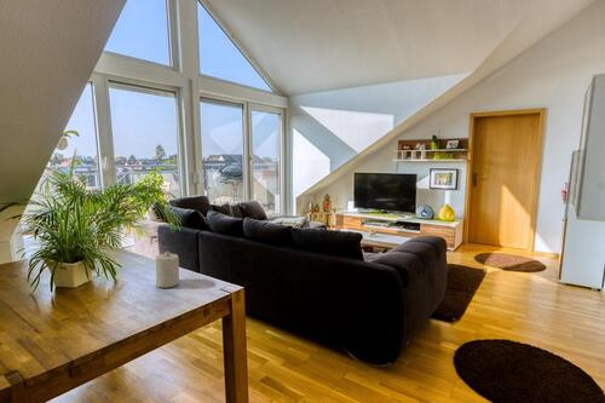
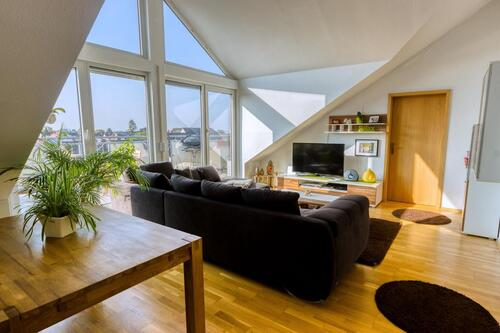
- candle (167, 266)
